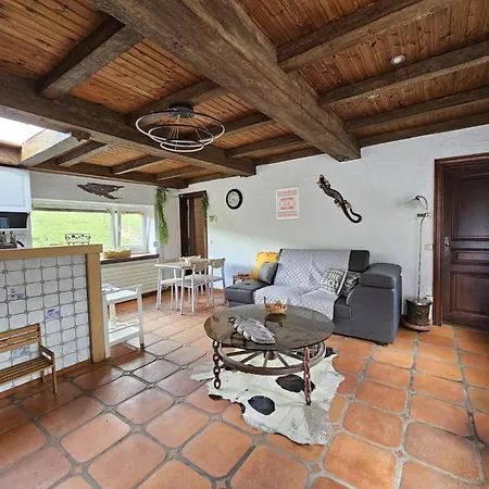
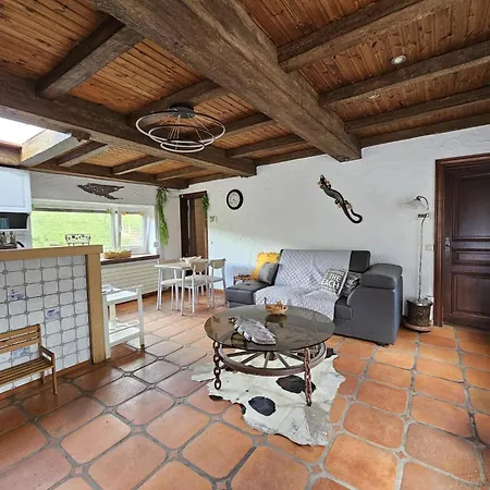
- wall art (287, 203)
